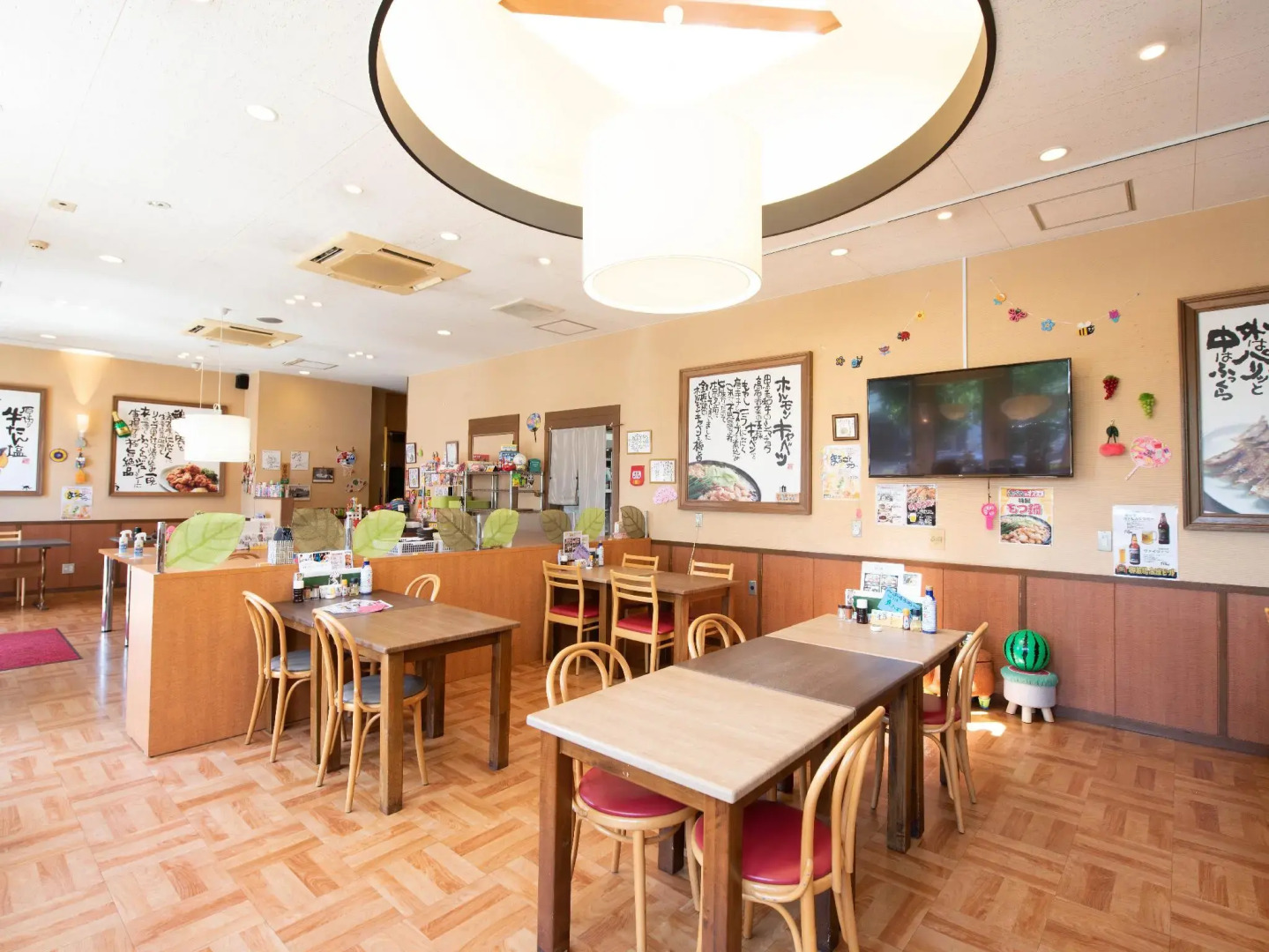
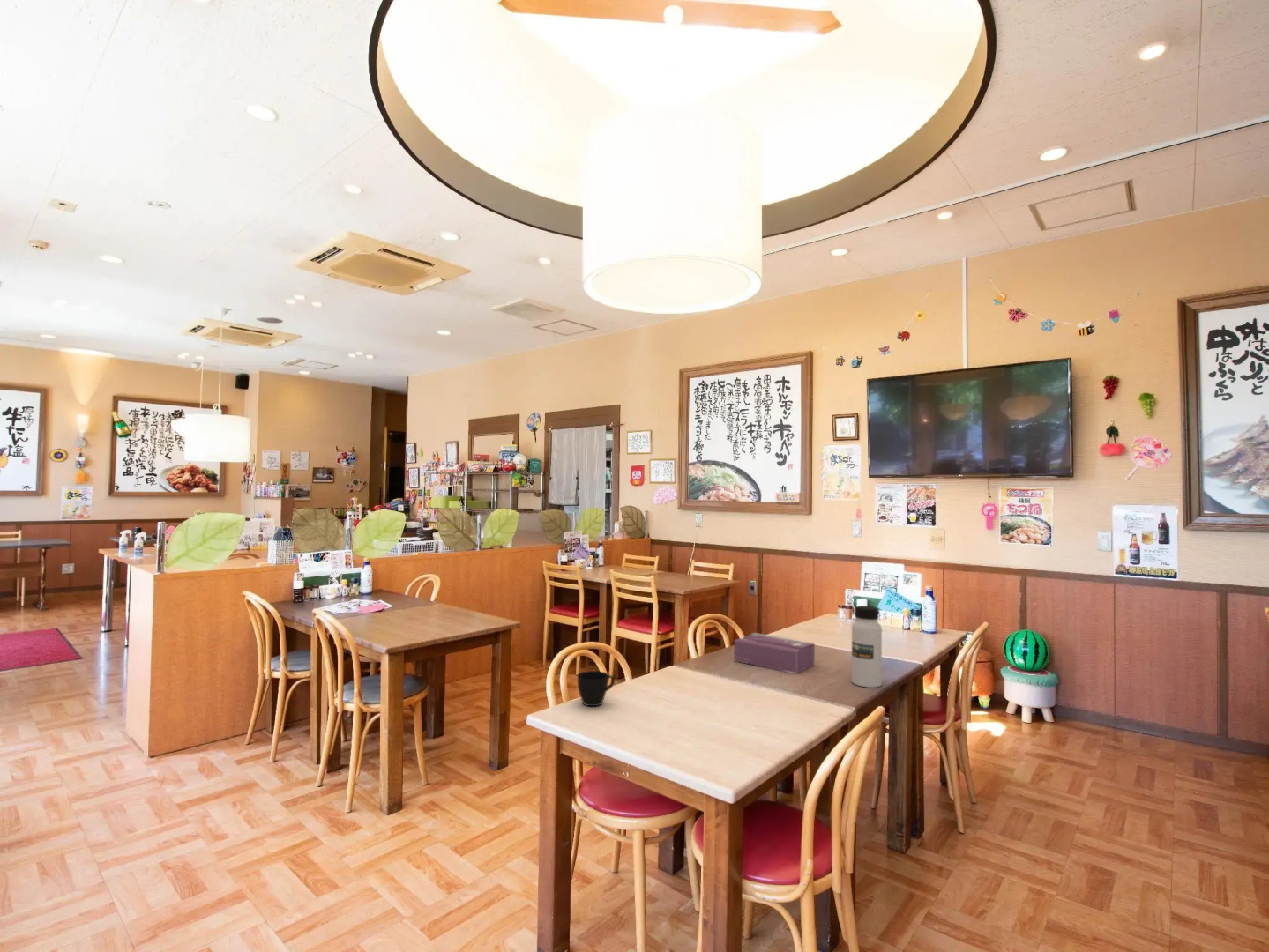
+ cup (594, 689)
+ water bottle (866, 644)
+ tissue box (773, 651)
